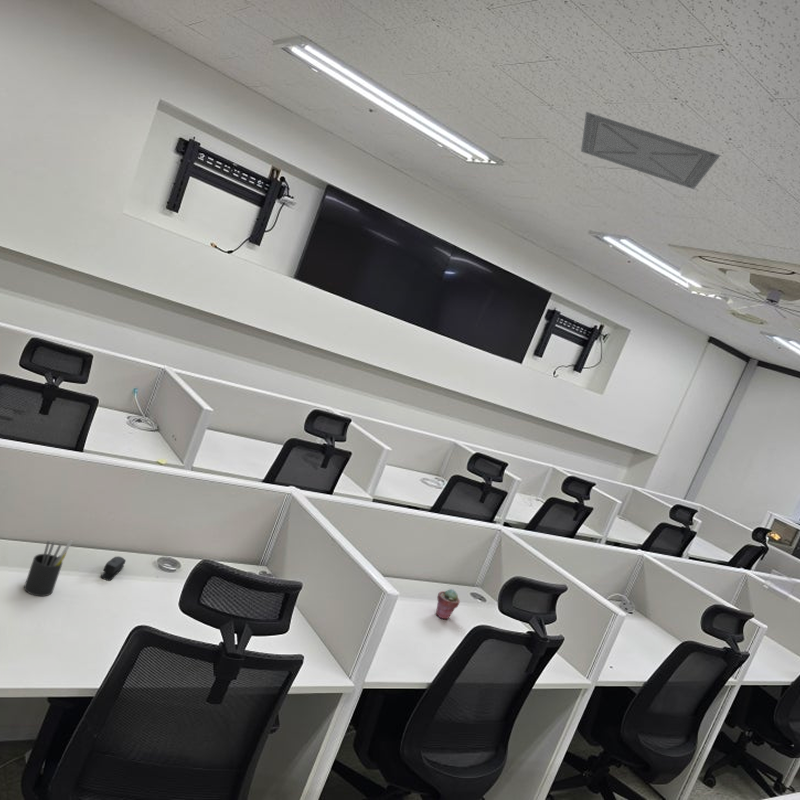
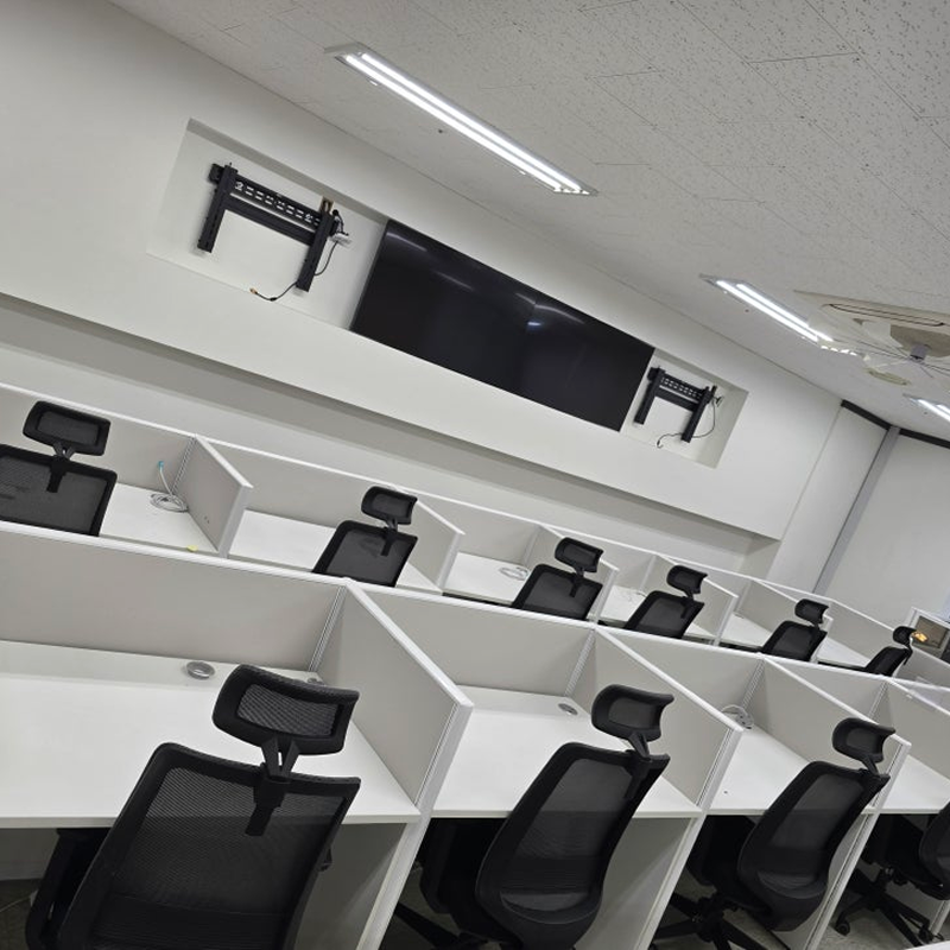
- stapler (114, 565)
- potted succulent (447, 602)
- ceiling vent (643, 153)
- pen holder (48, 565)
